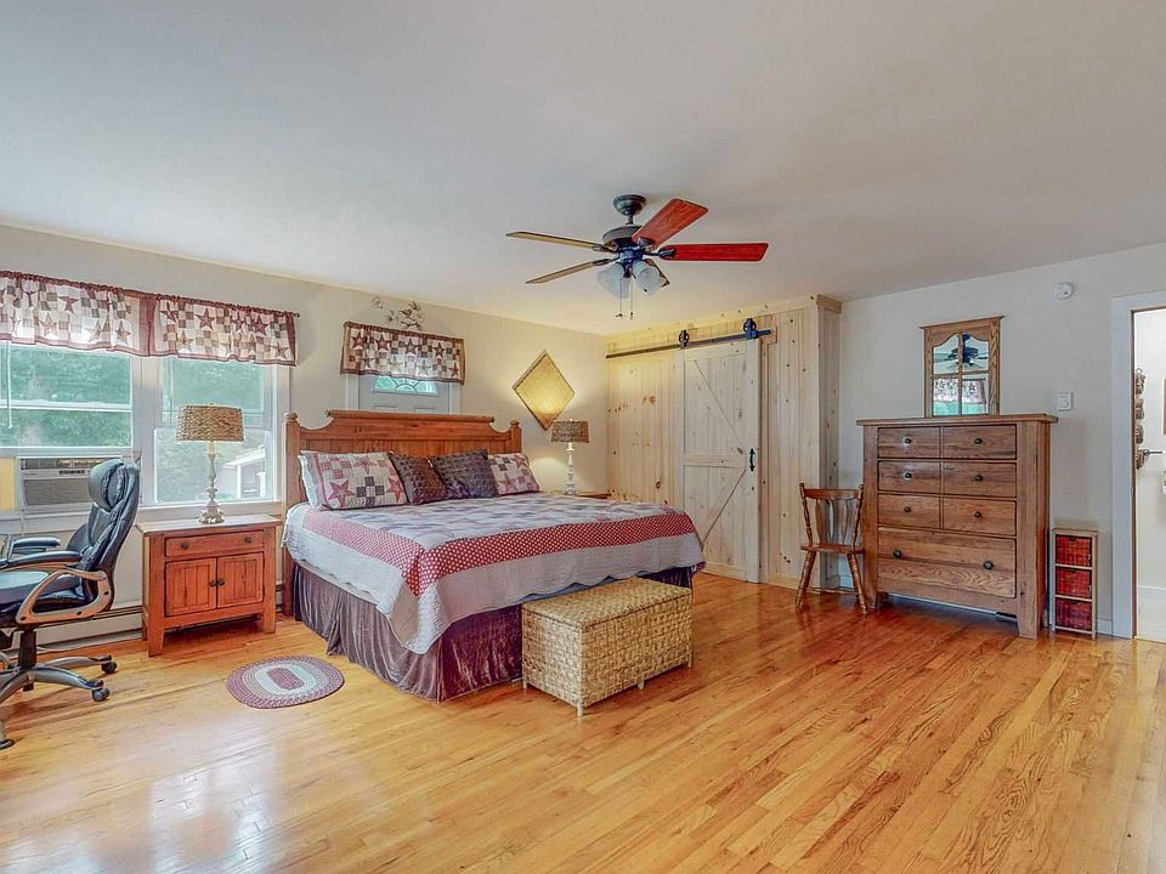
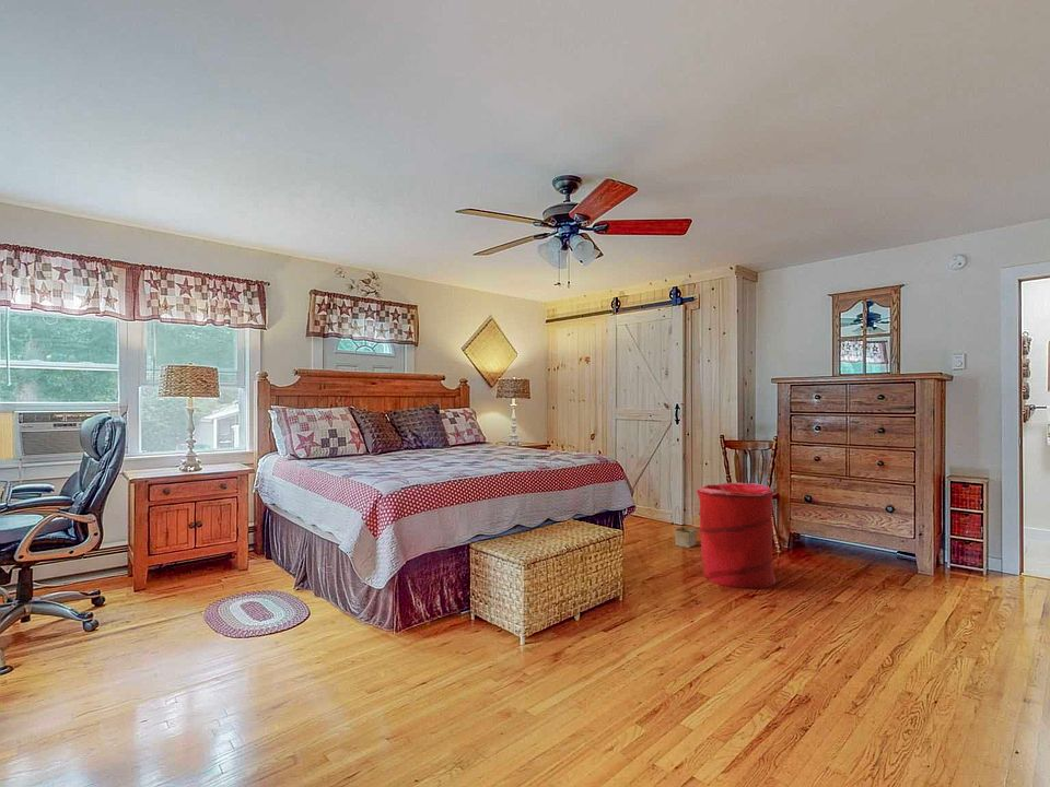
+ laundry hamper (734, 530)
+ basket (686, 527)
